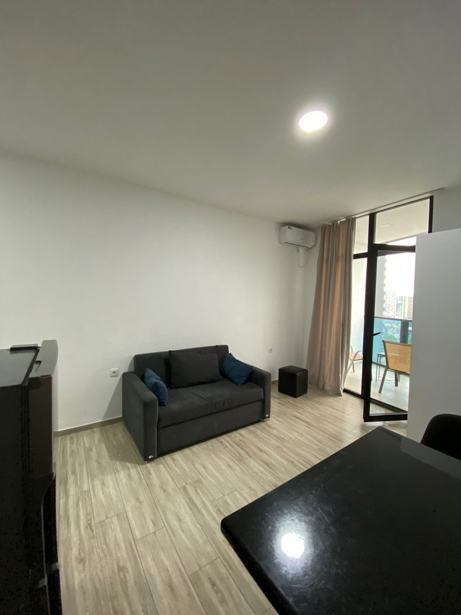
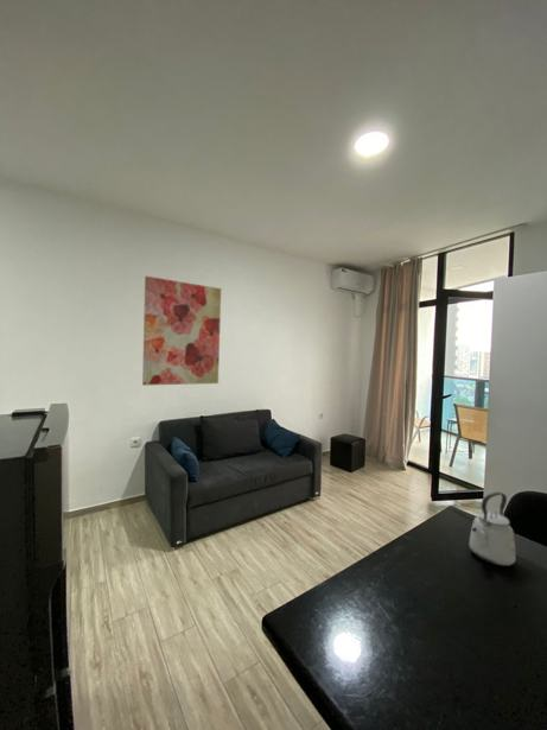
+ kettle (488, 526)
+ wall art (184, 334)
